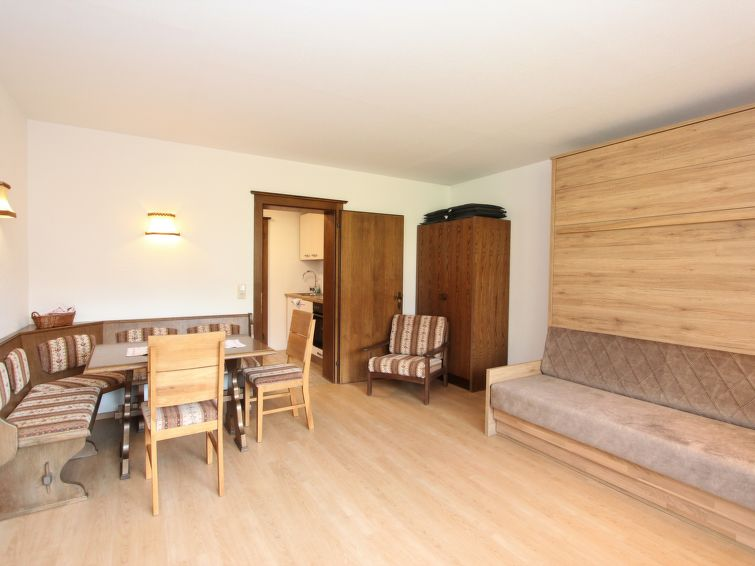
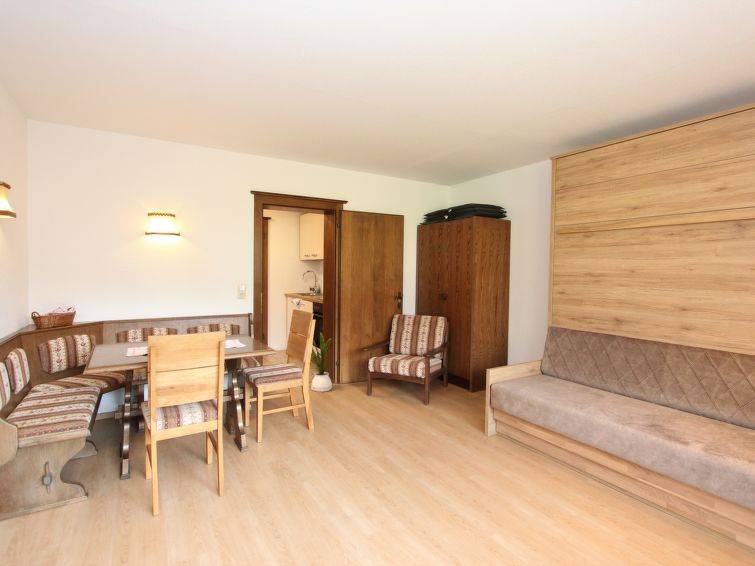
+ house plant (319, 358)
